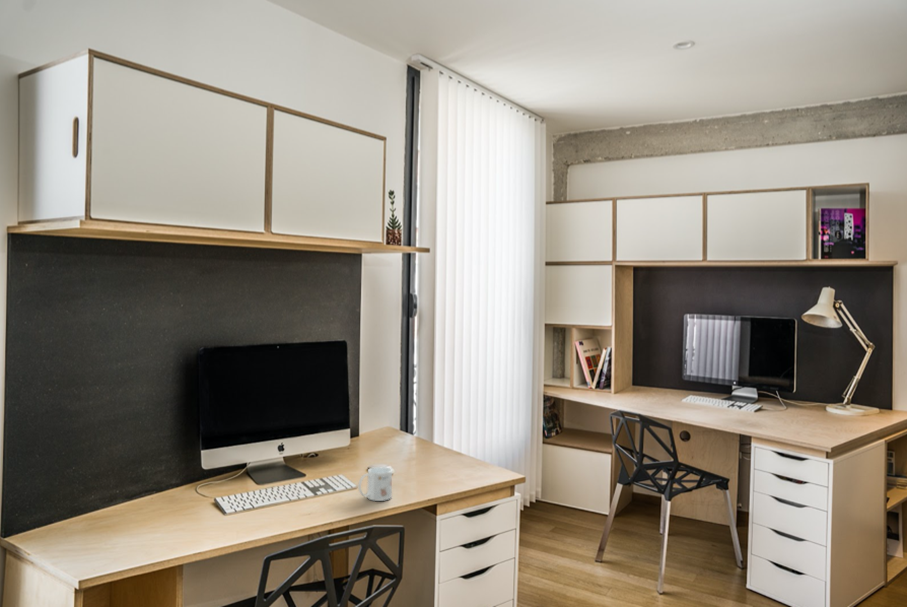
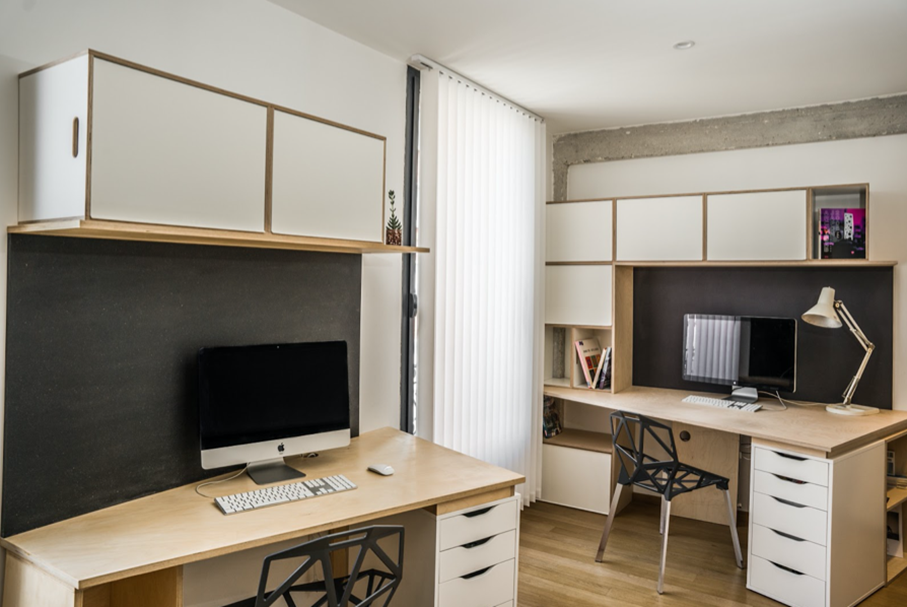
- mug (374, 484)
